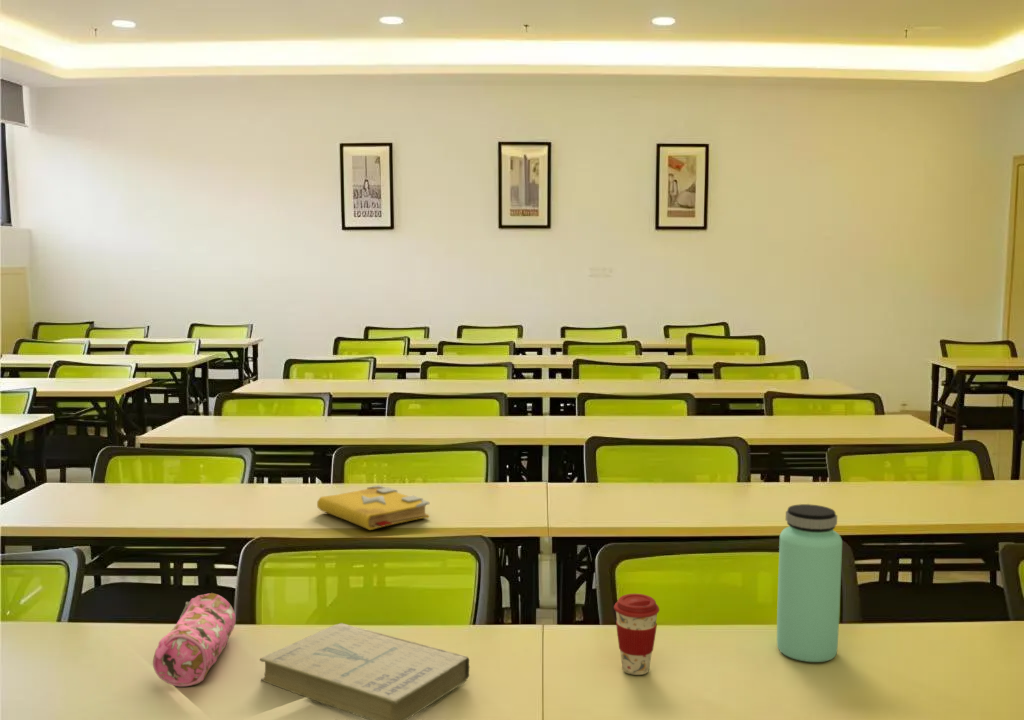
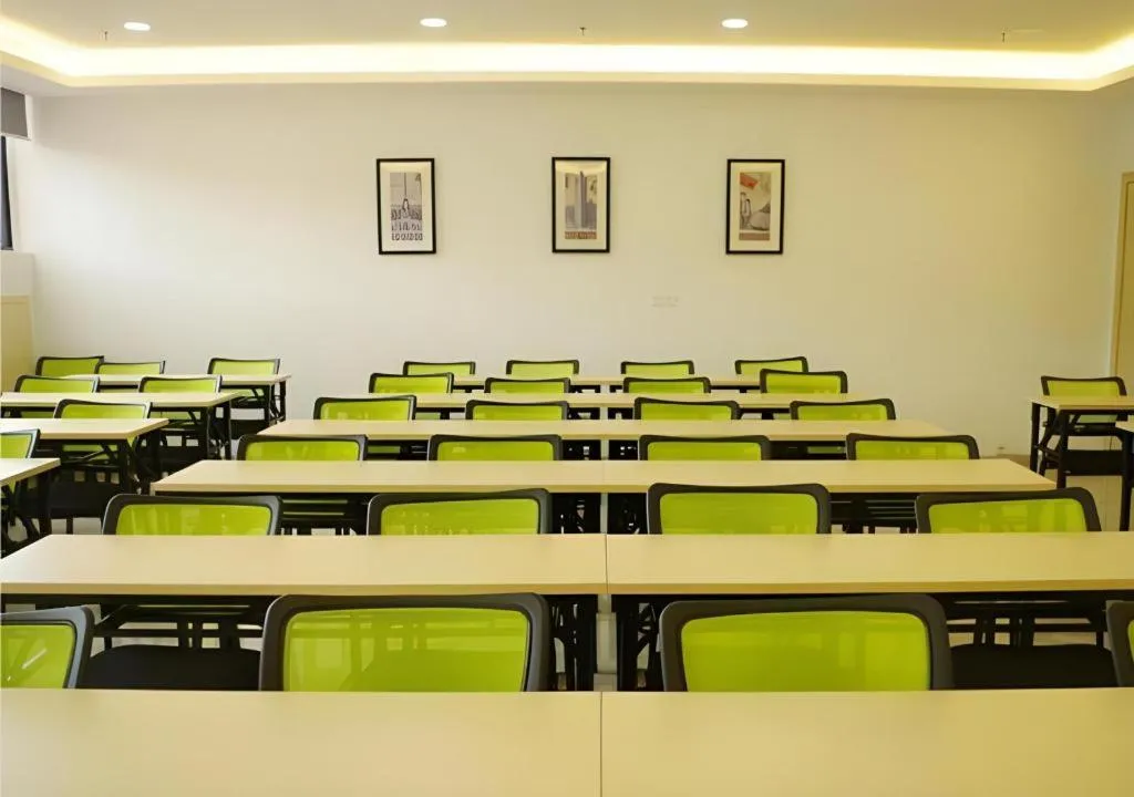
- pencil case (196, 637)
- book (365, 668)
- spell book (376, 507)
- bottle (809, 580)
- coffee cup (636, 634)
